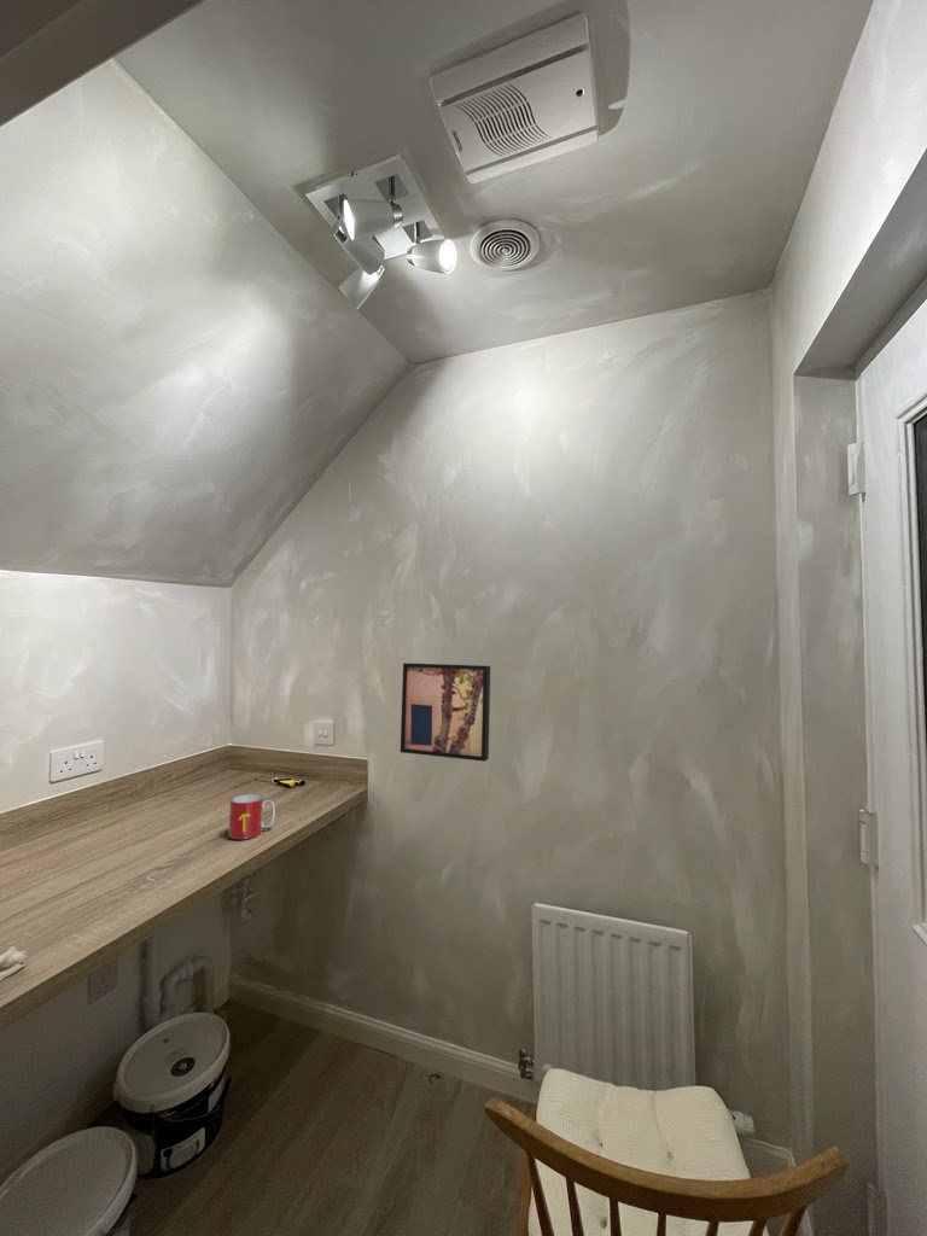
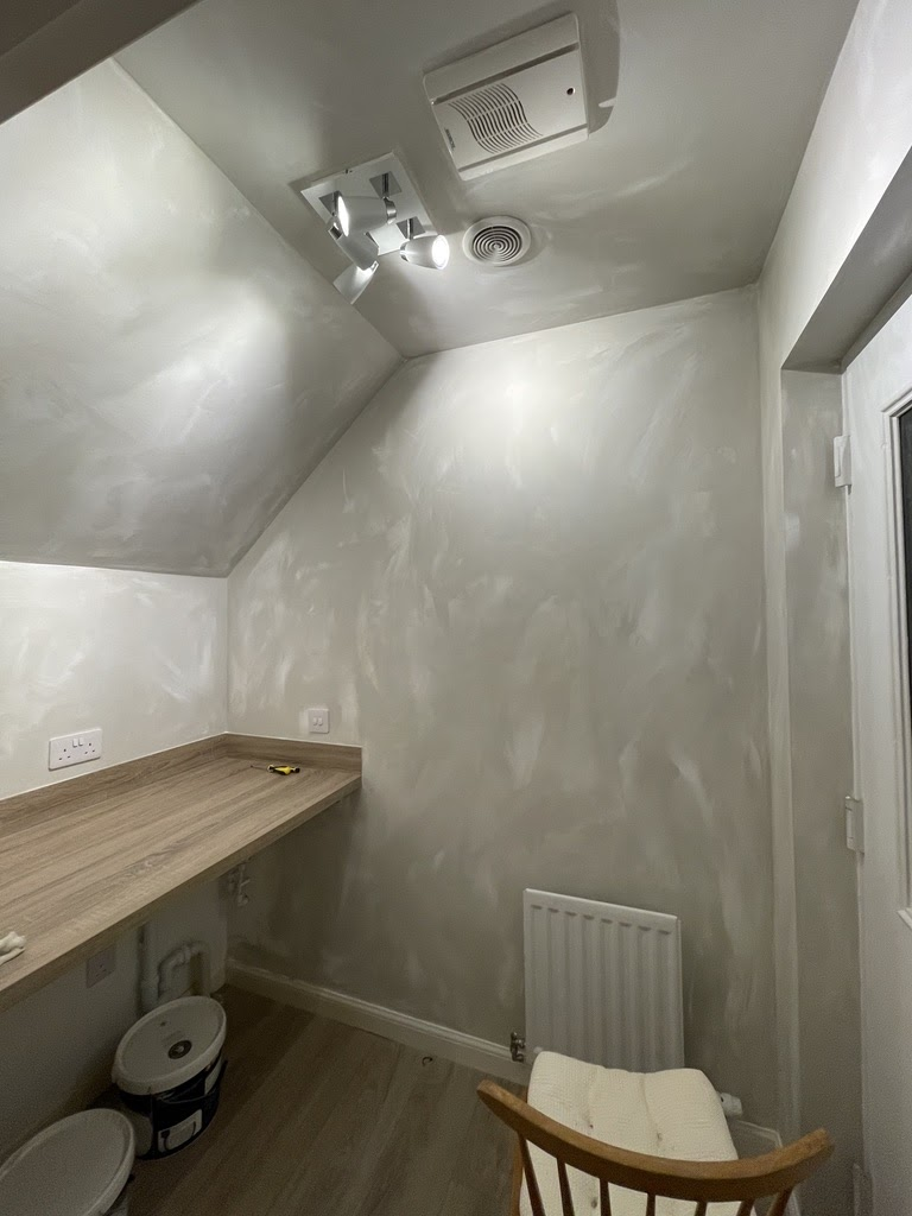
- mug (252, 815)
- wall art (444, 710)
